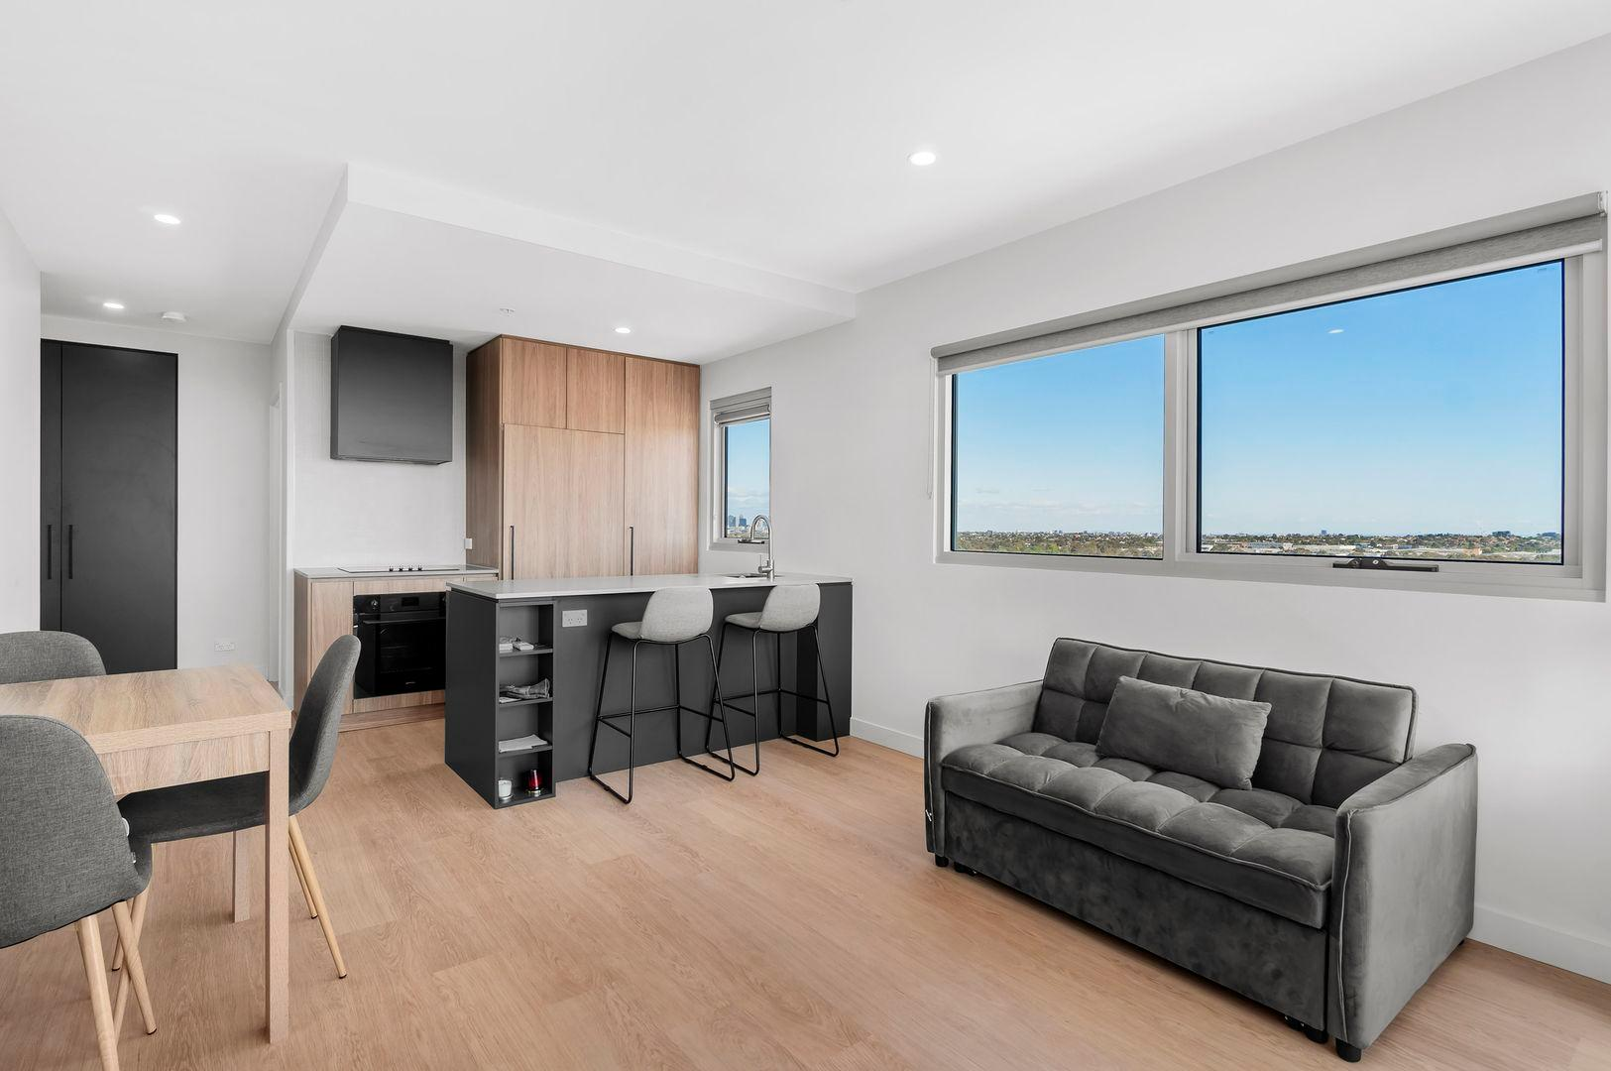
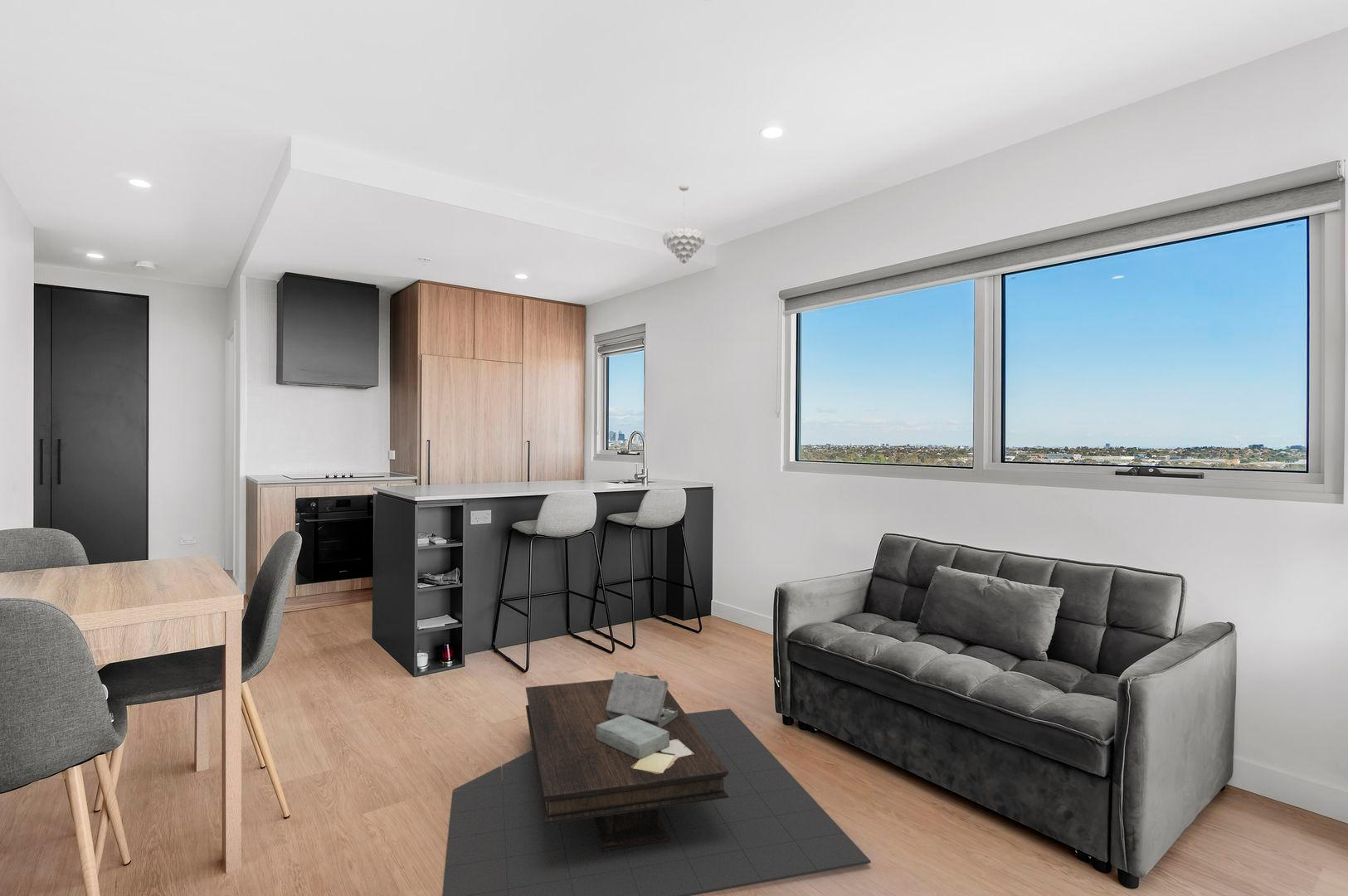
+ pendant light (684, 225)
+ coffee table (628, 735)
